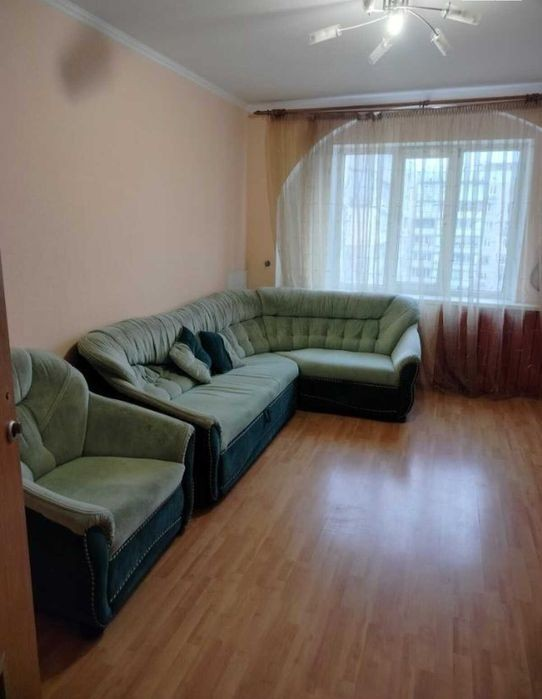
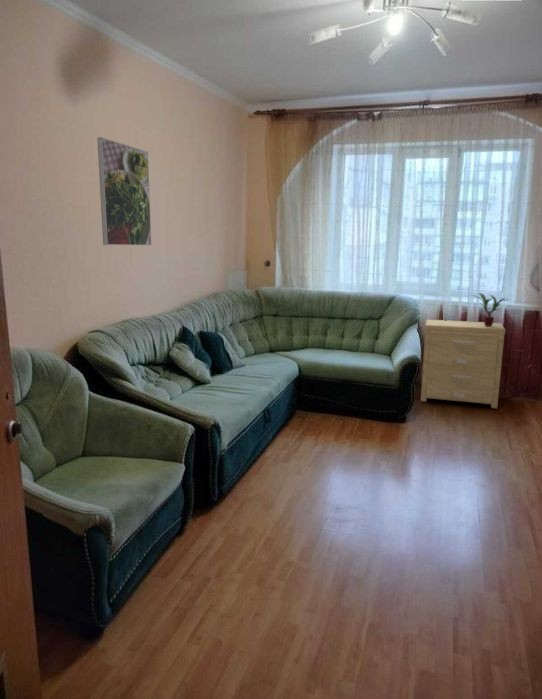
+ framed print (126, 196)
+ potted plant (488, 308)
+ side table (460, 362)
